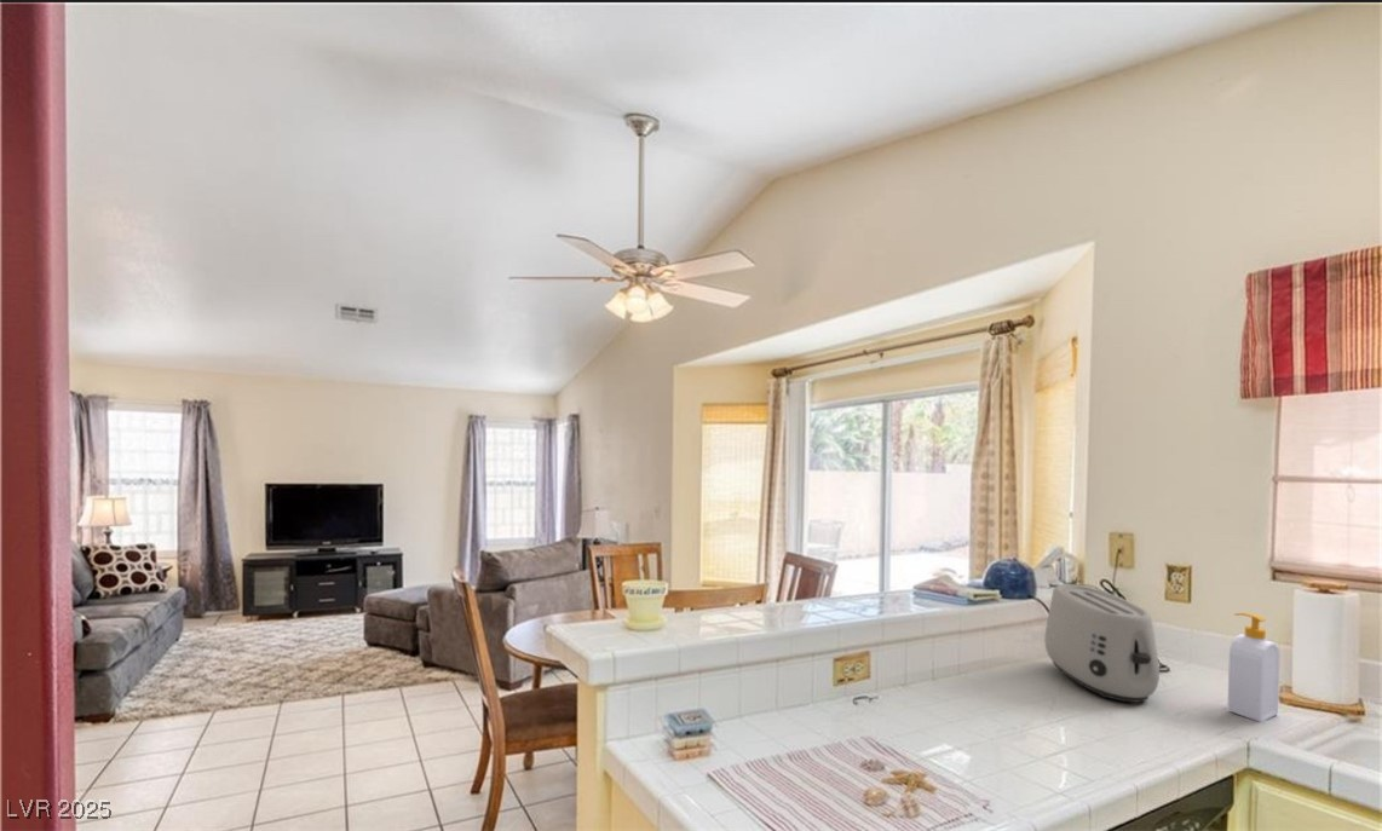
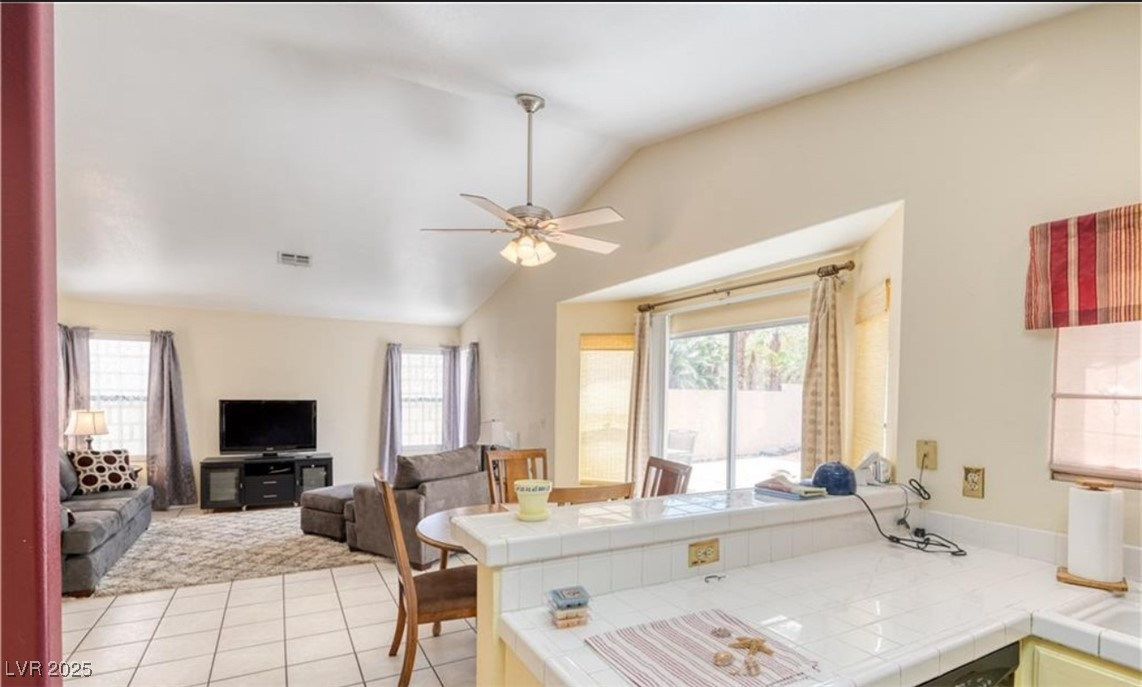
- toaster (1098, 641)
- soap bottle (1251, 663)
